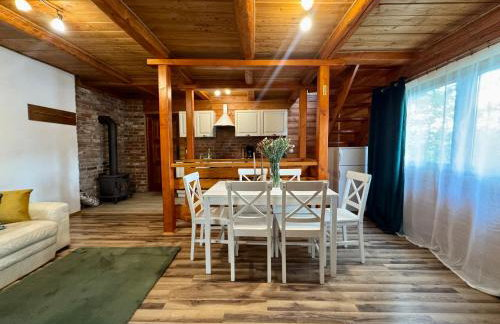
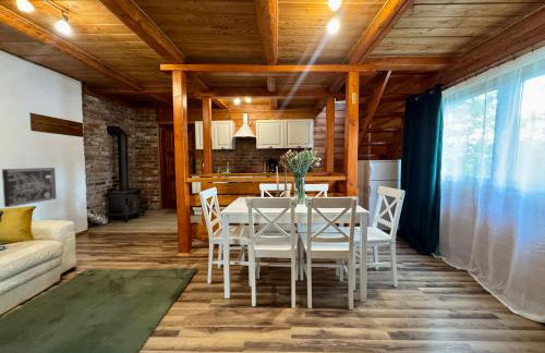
+ wall art (32, 185)
